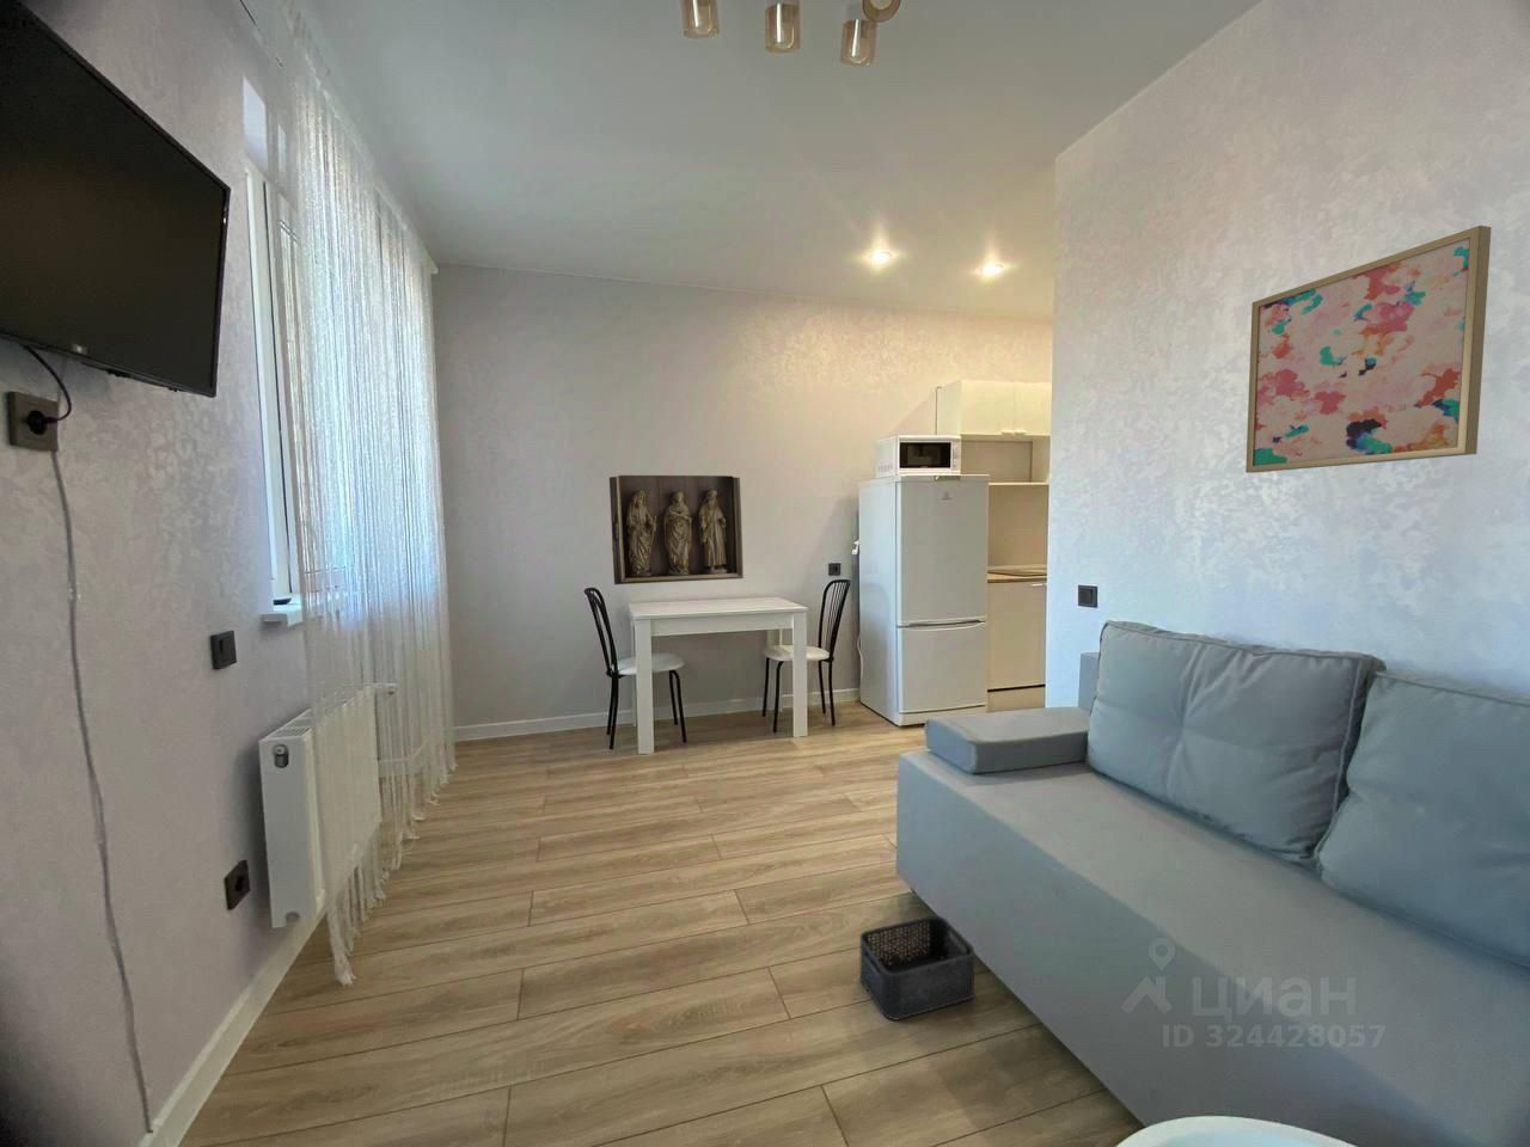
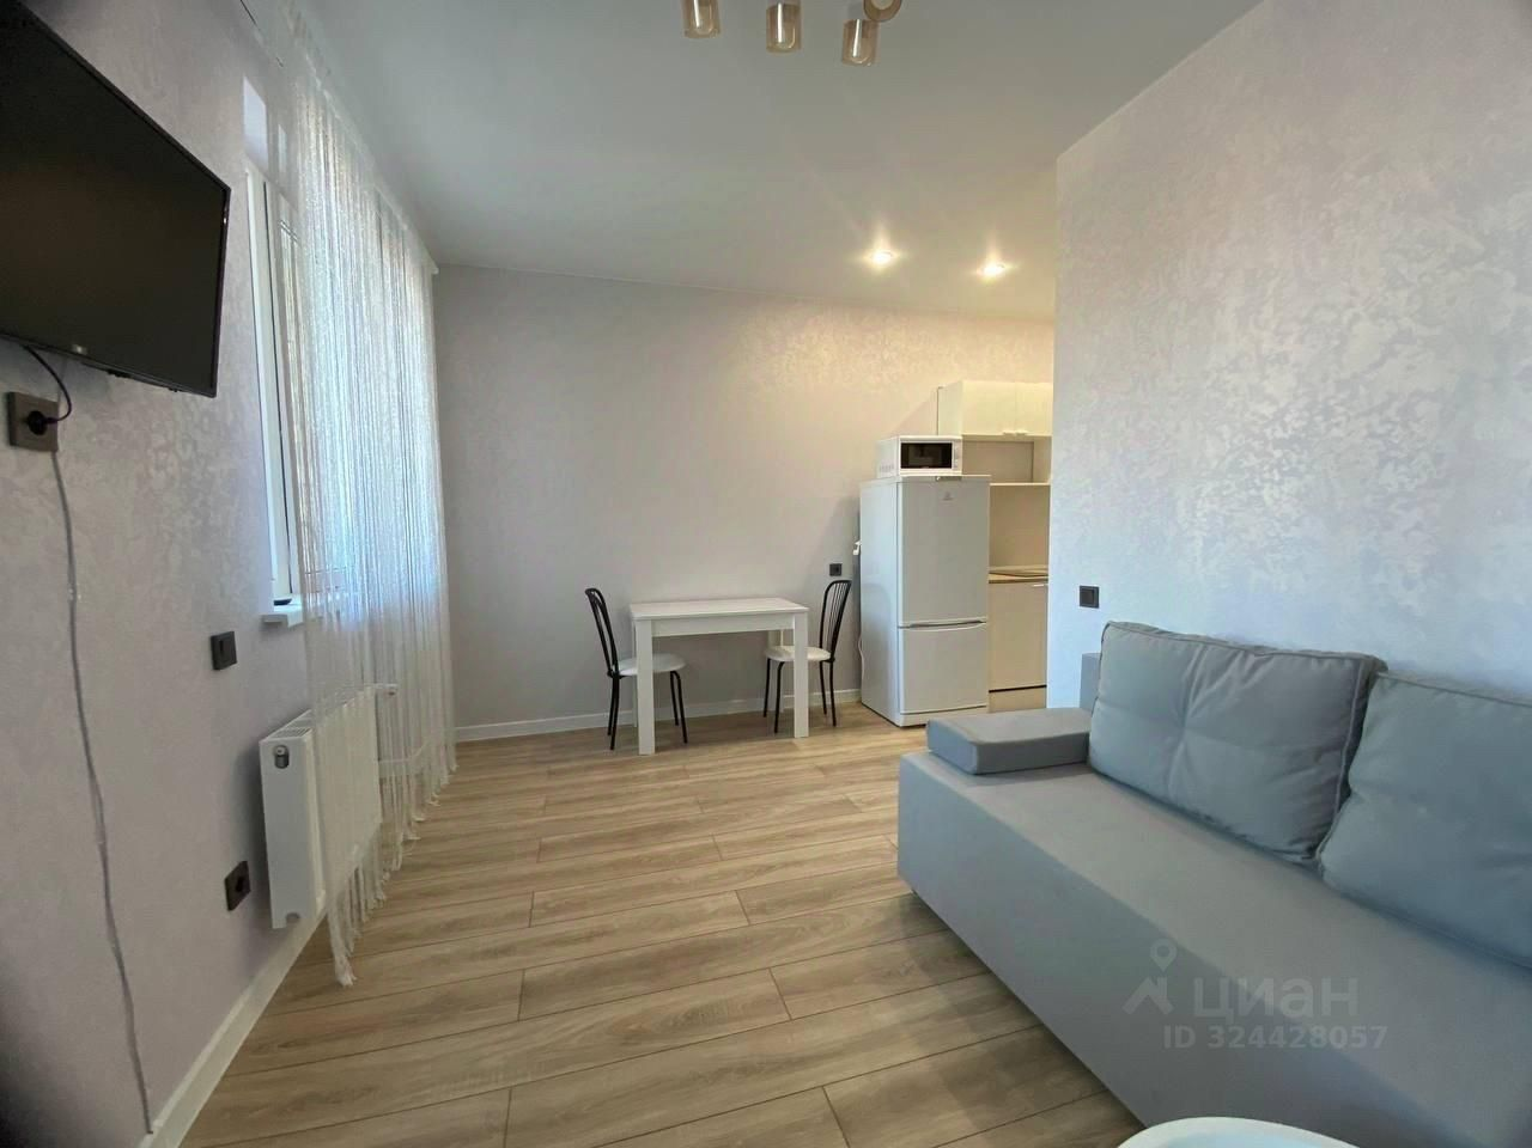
- wall relief (677, 528)
- wall art (1349, 367)
- storage bin (916, 964)
